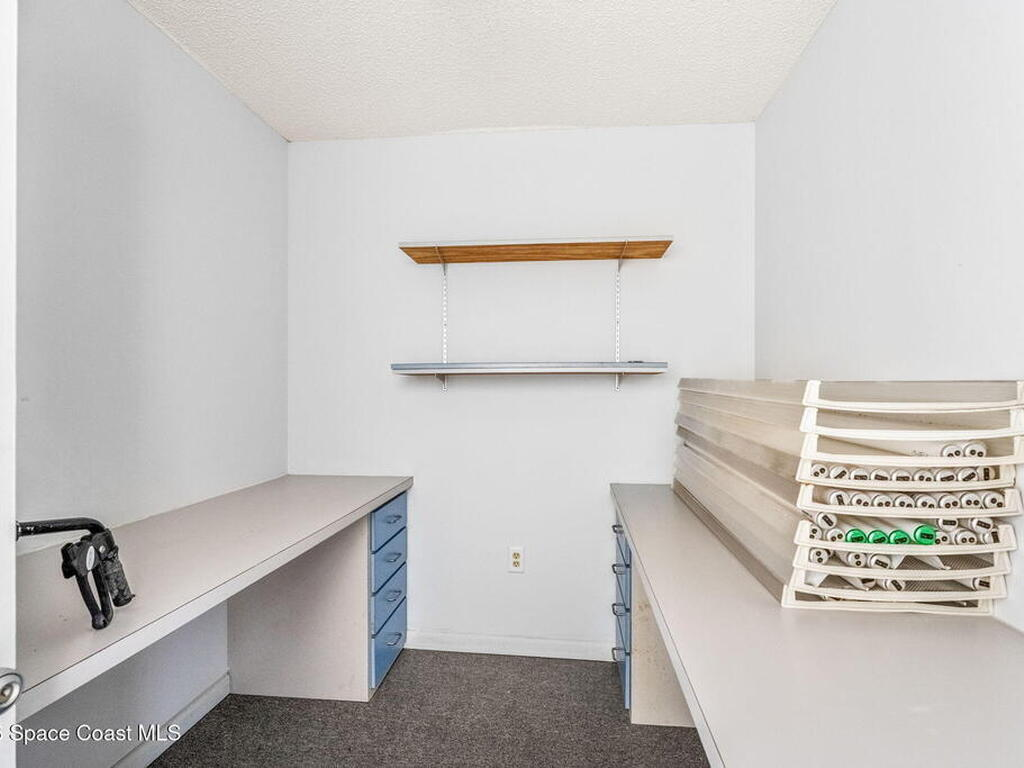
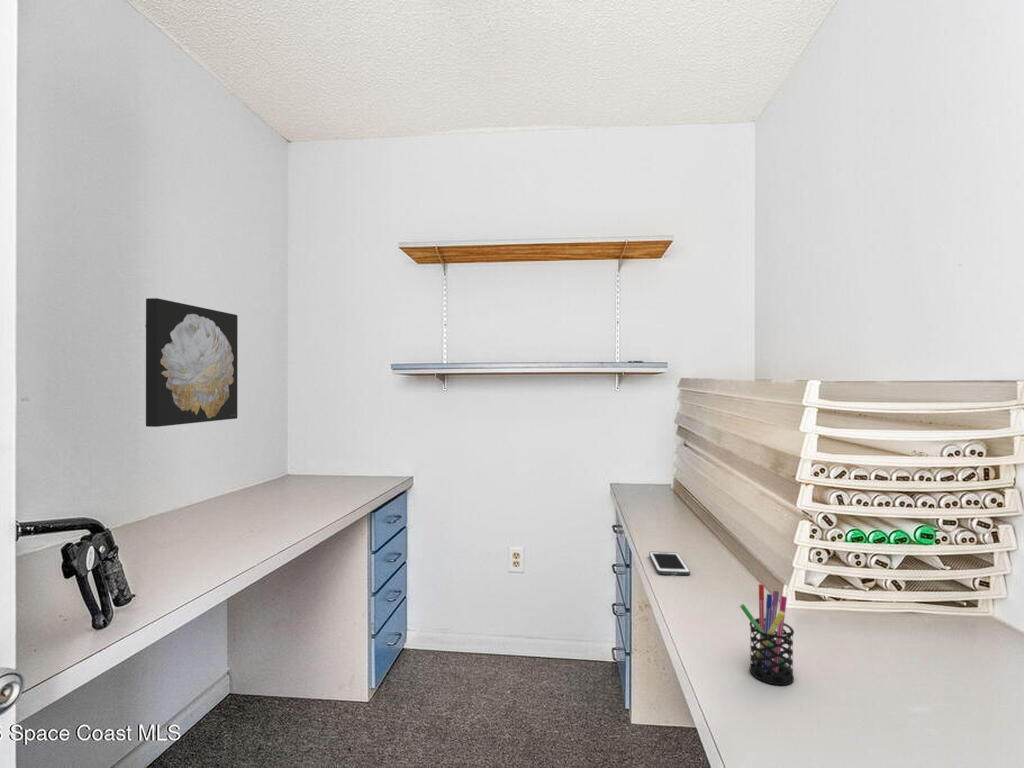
+ wall art (196, 364)
+ pen holder (765, 632)
+ cell phone (668, 562)
